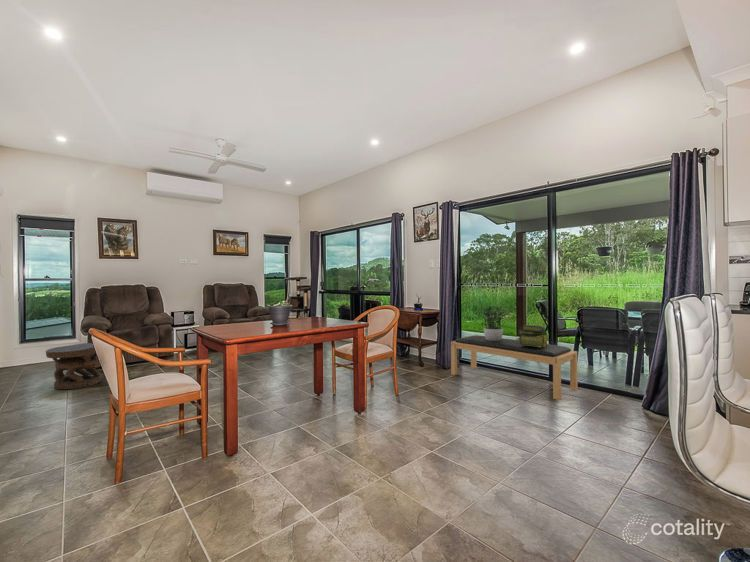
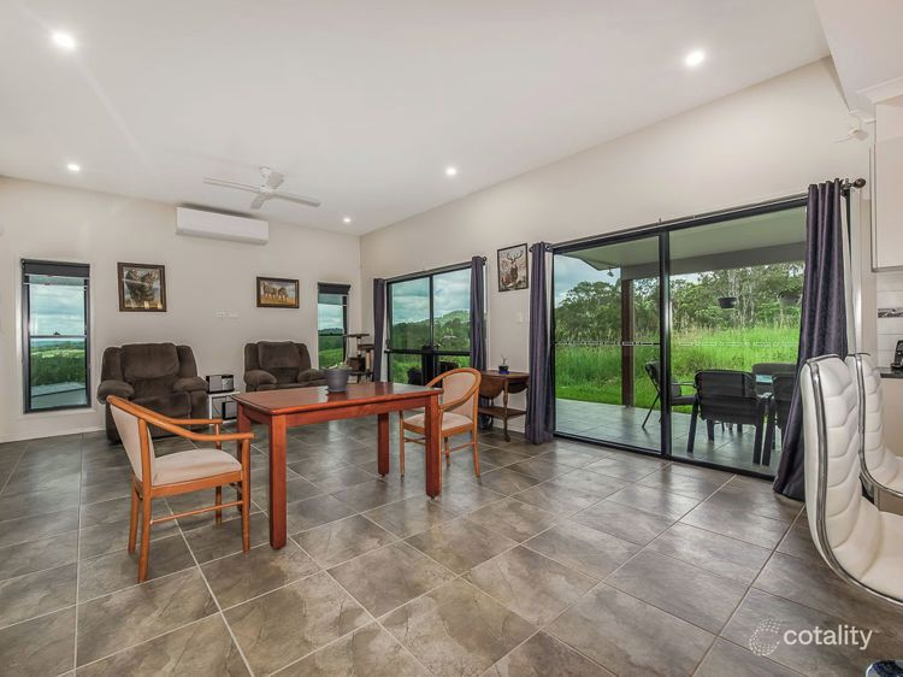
- potted plant (493, 321)
- carved stool (77, 365)
- bench (511, 357)
- stack of books (533, 334)
